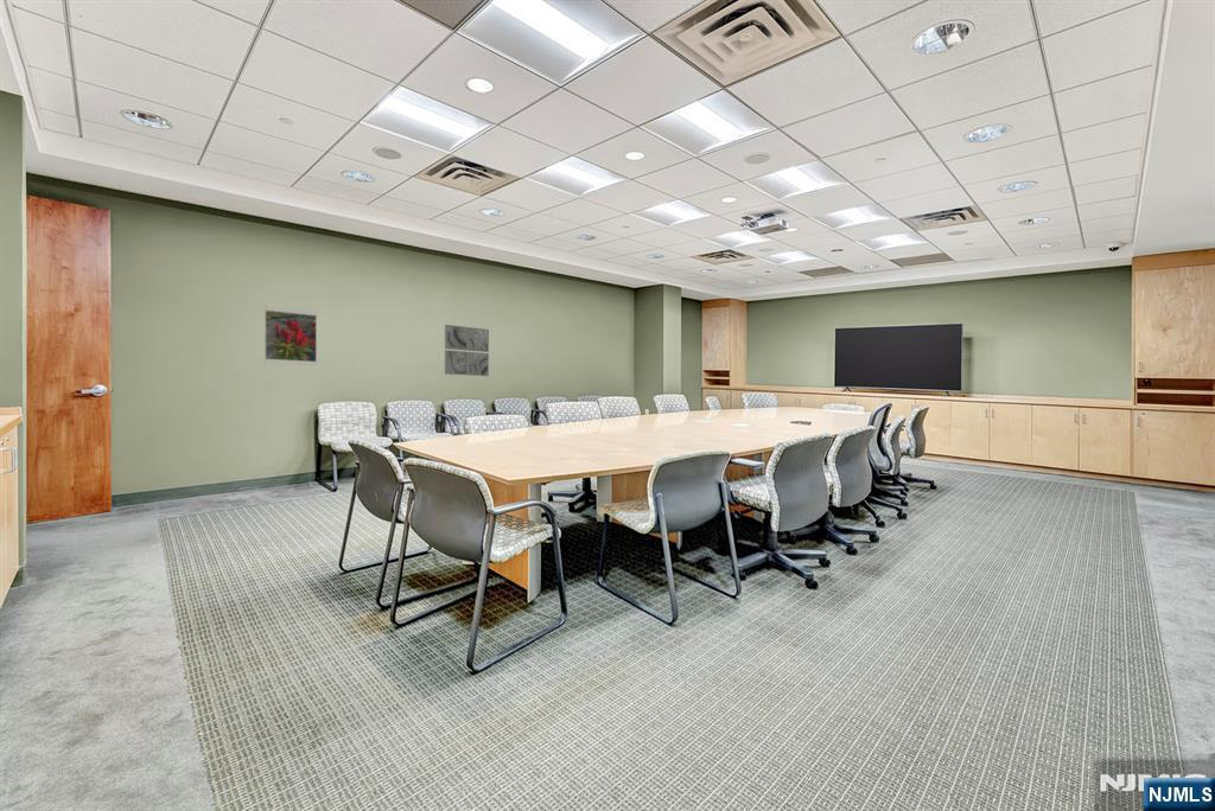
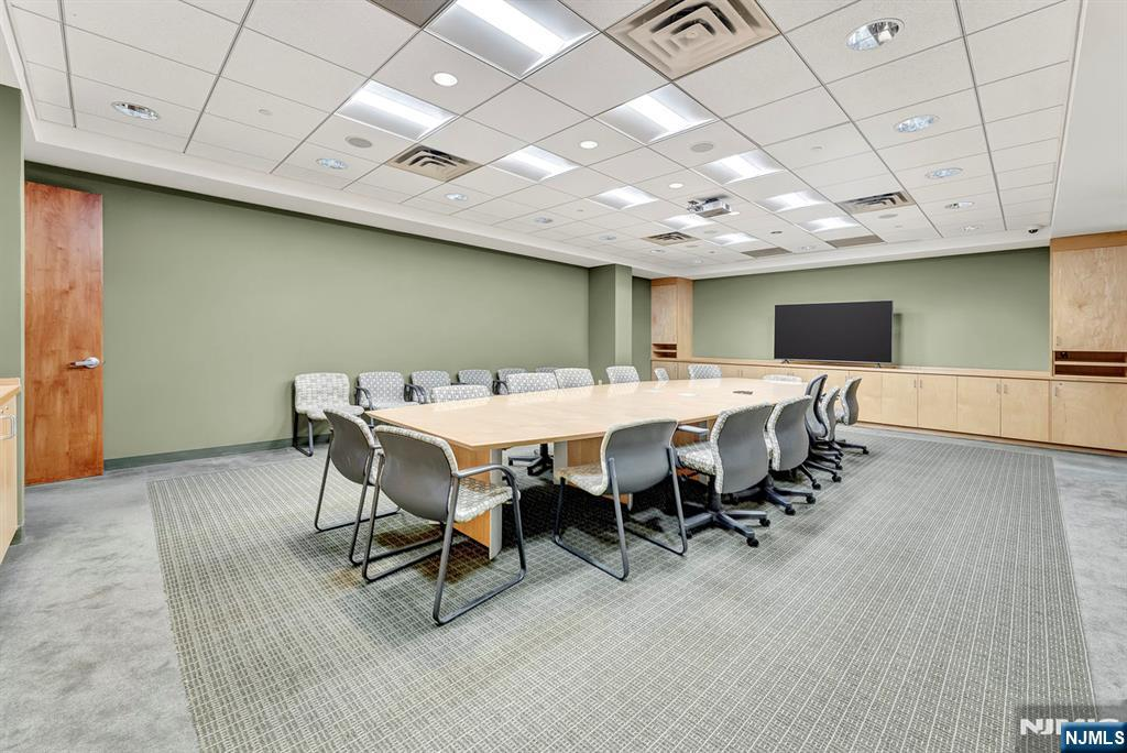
- wall art (466, 350)
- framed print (291, 337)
